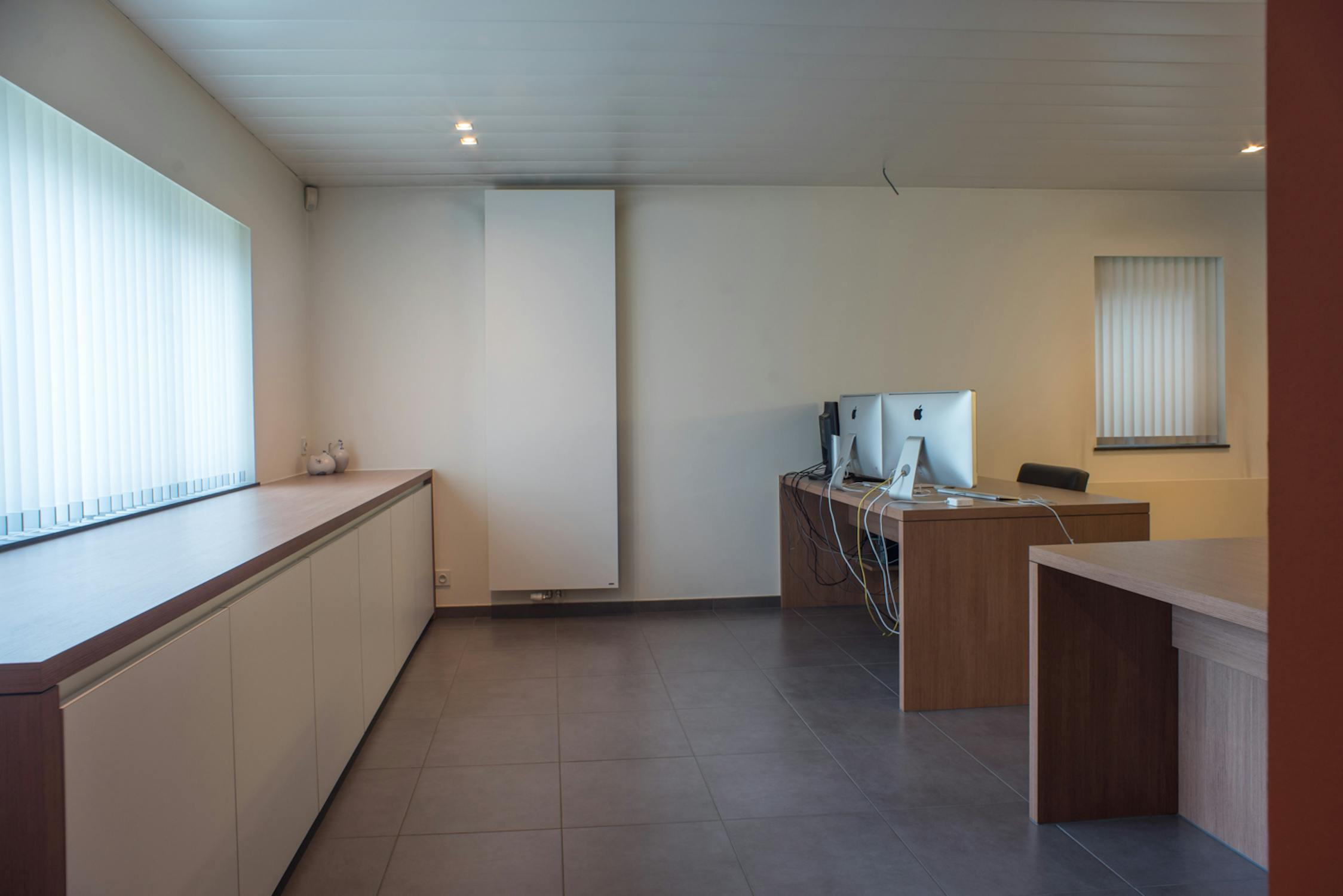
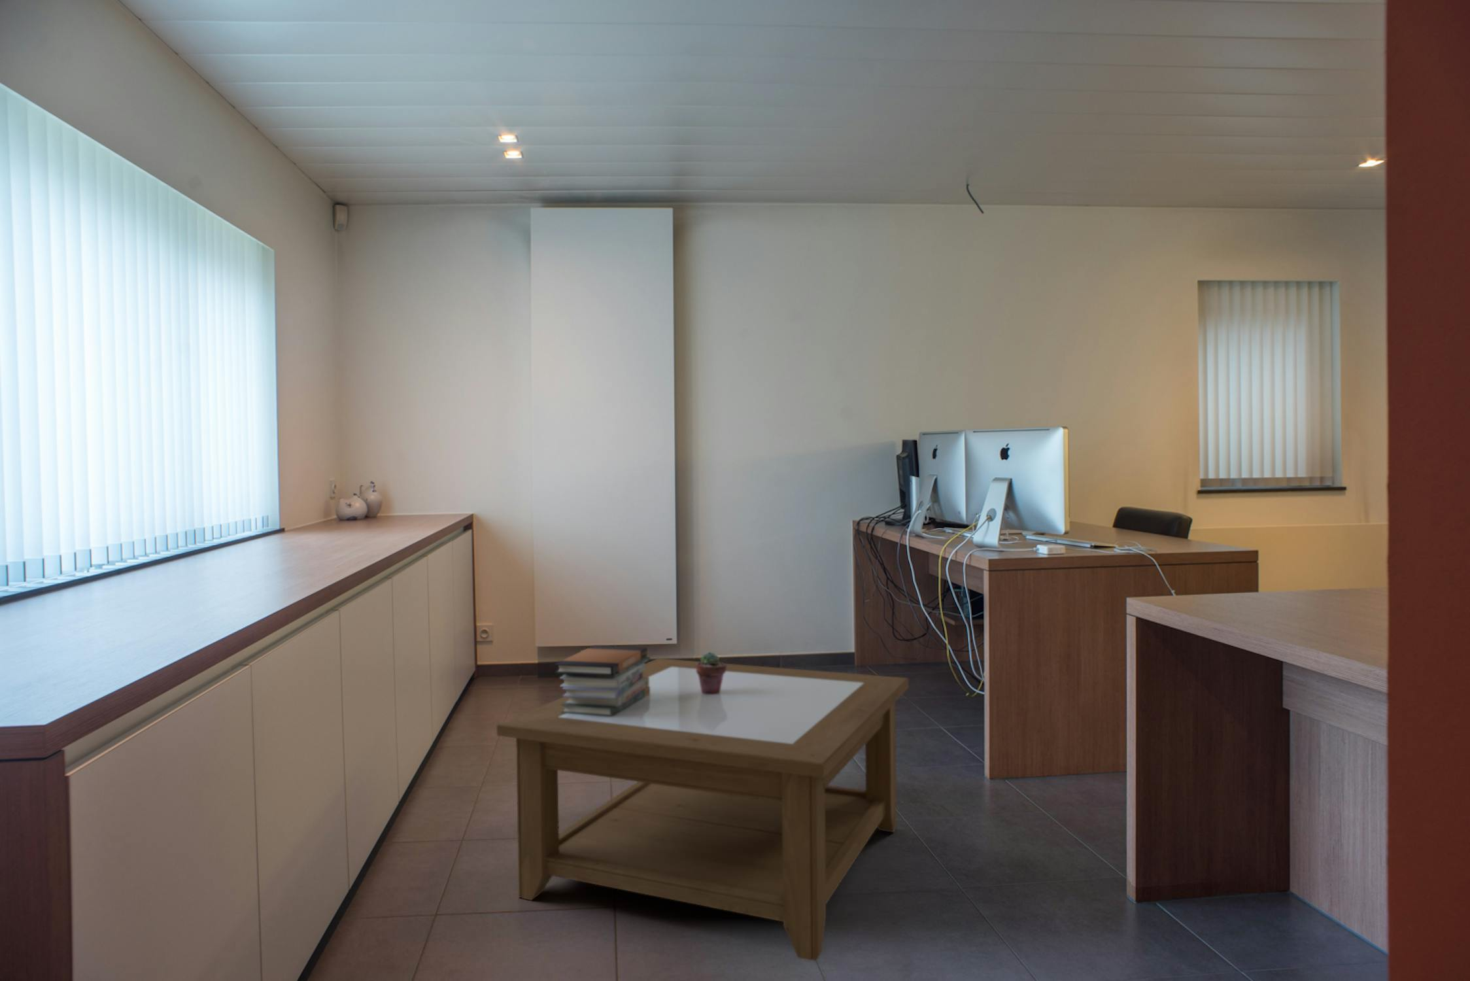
+ book stack (604, 678)
+ coffee table (722, 778)
+ potted succulent (710, 671)
